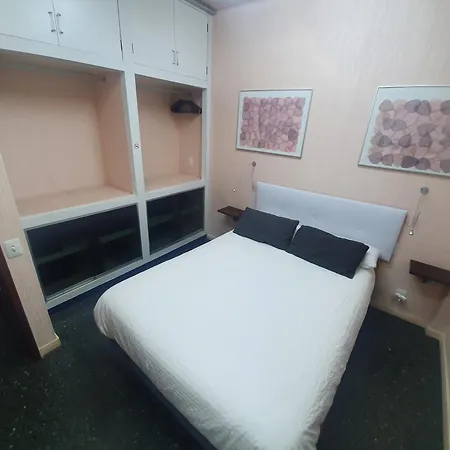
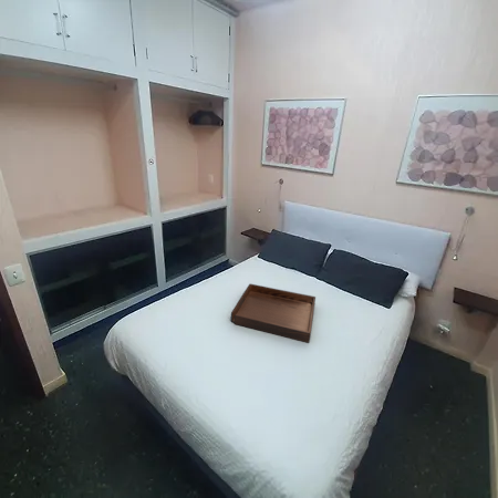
+ serving tray (274, 309)
